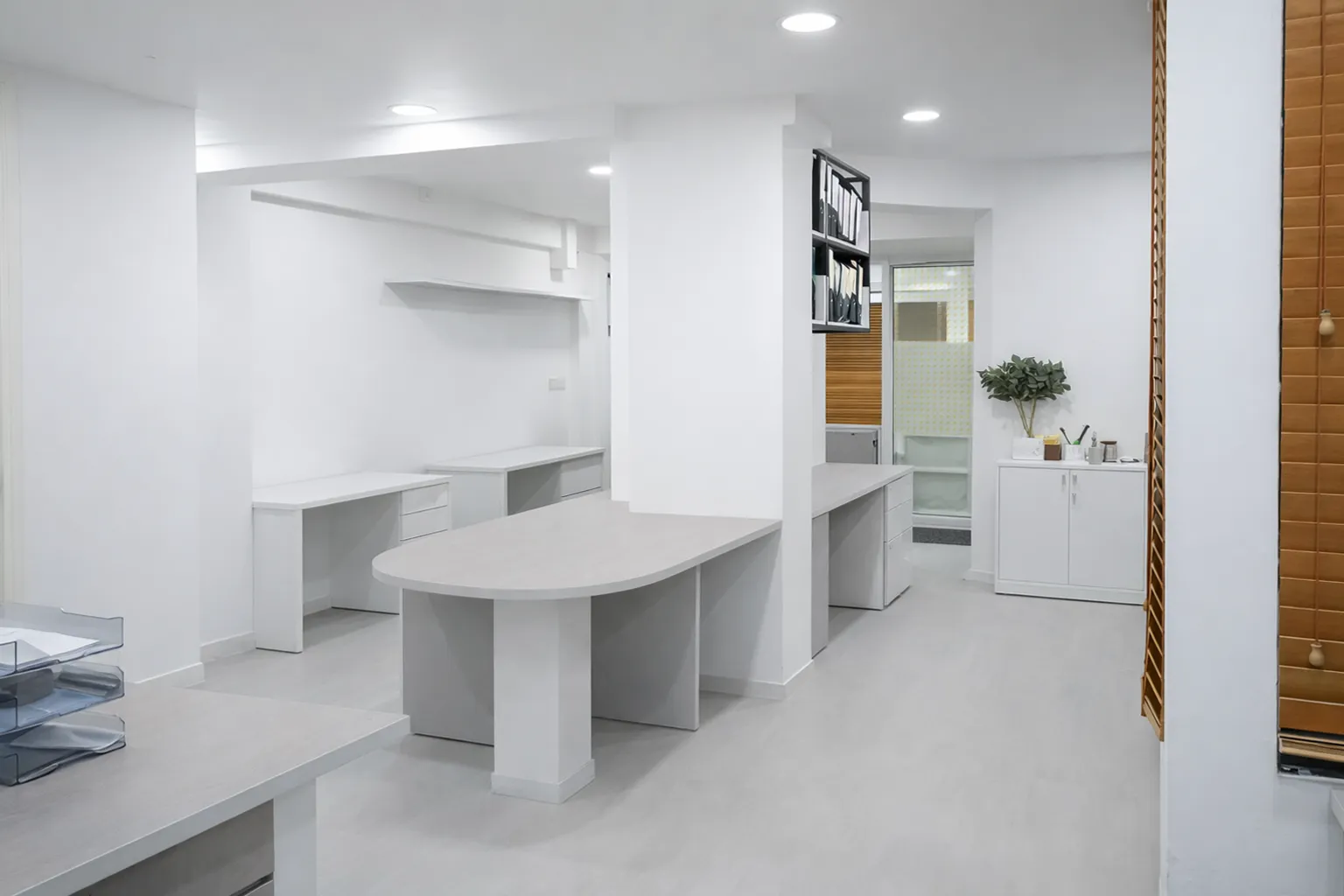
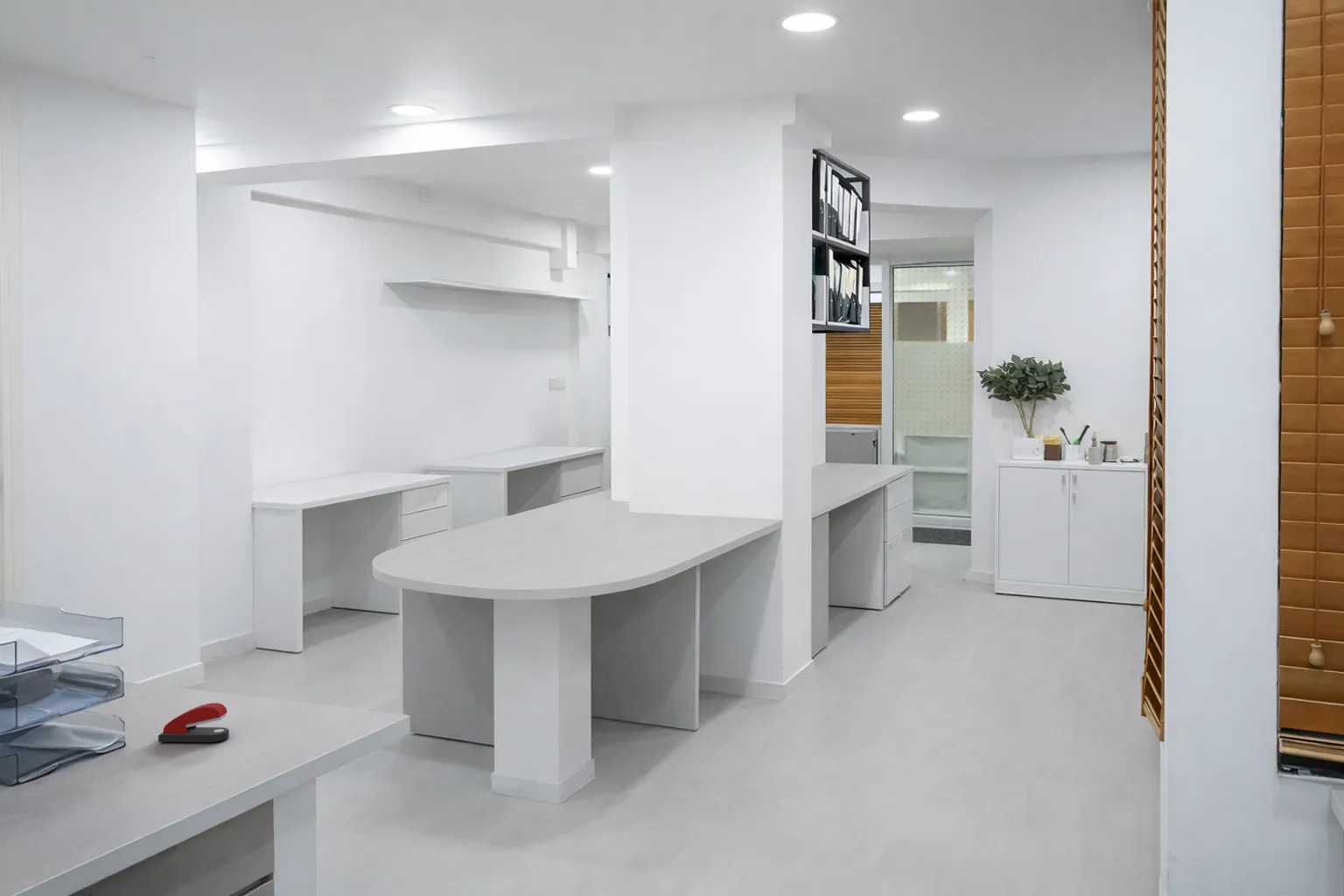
+ stapler (196, 721)
